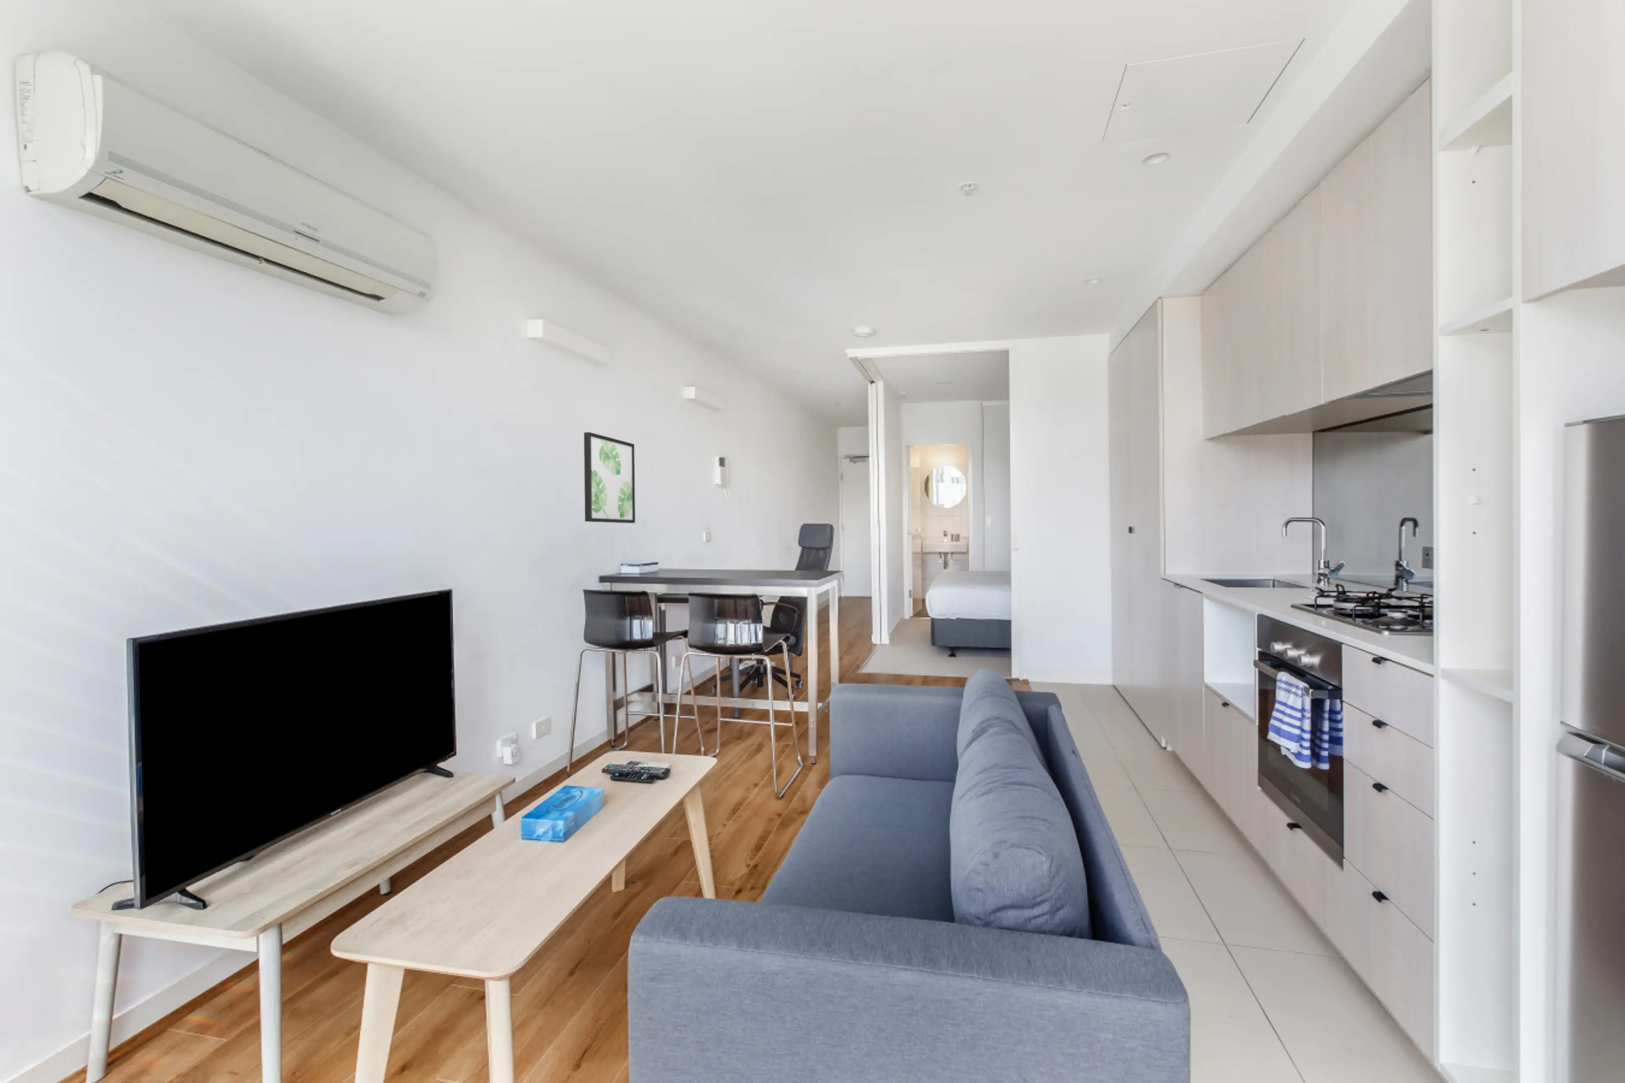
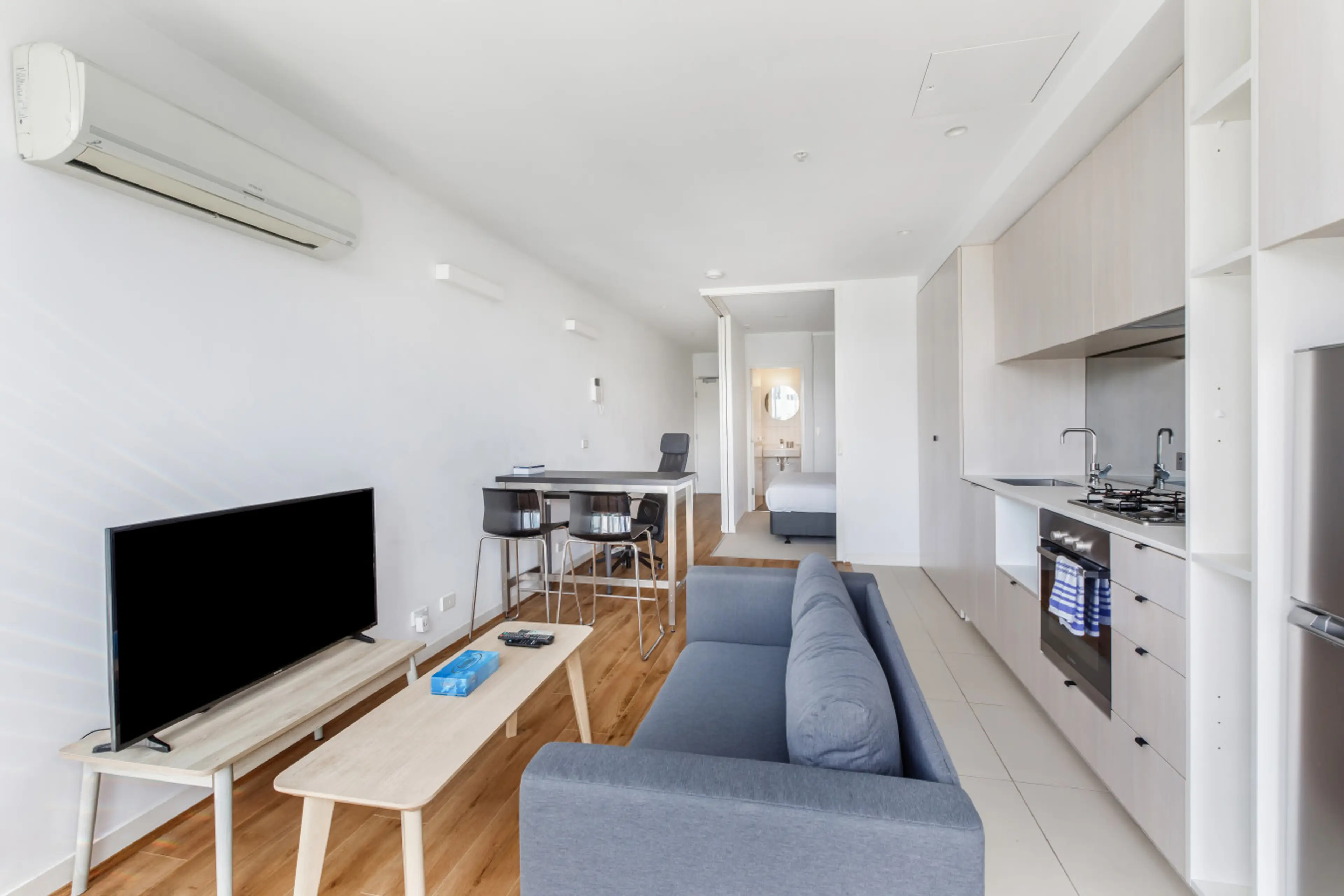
- wall art (611, 480)
